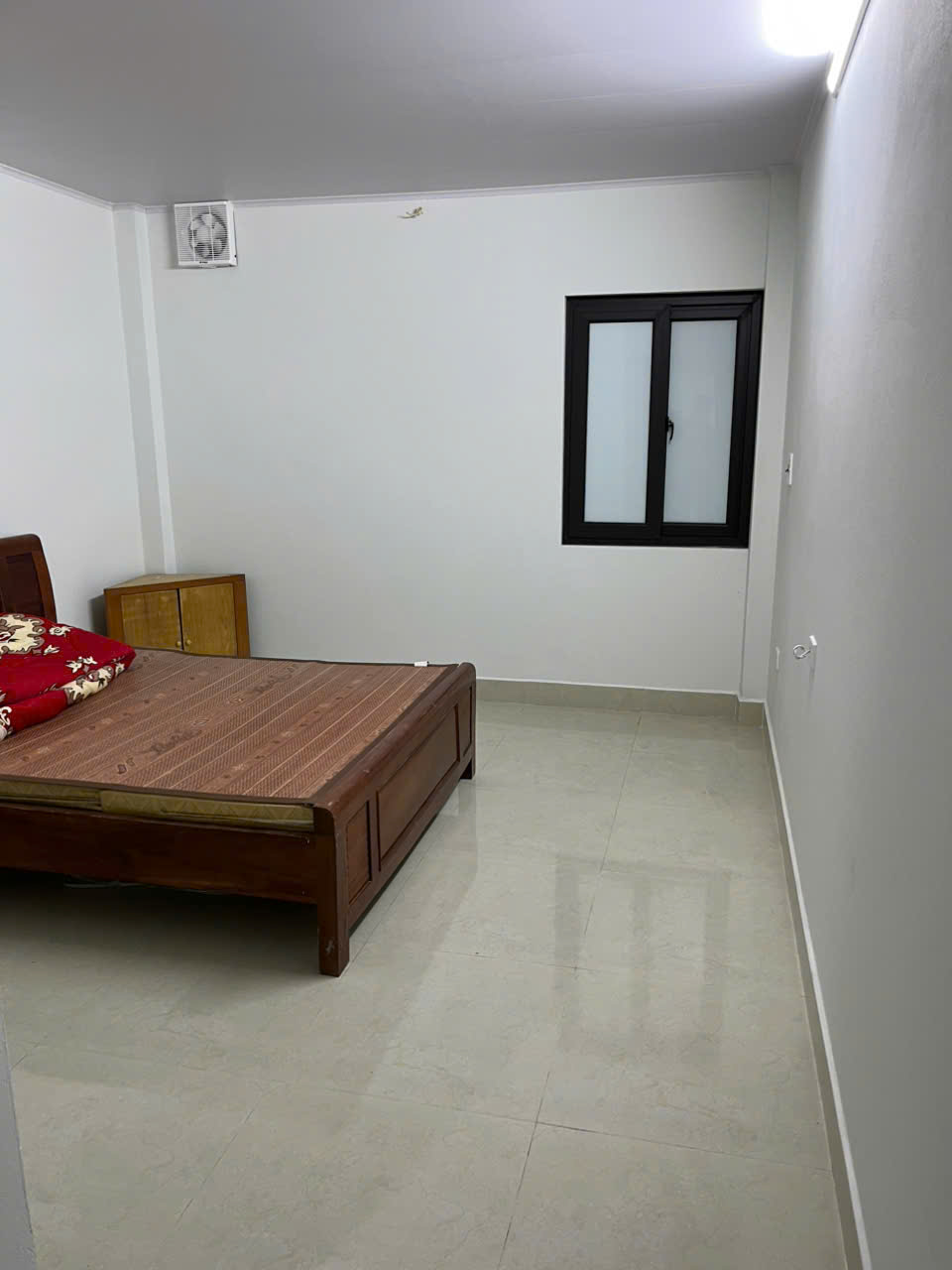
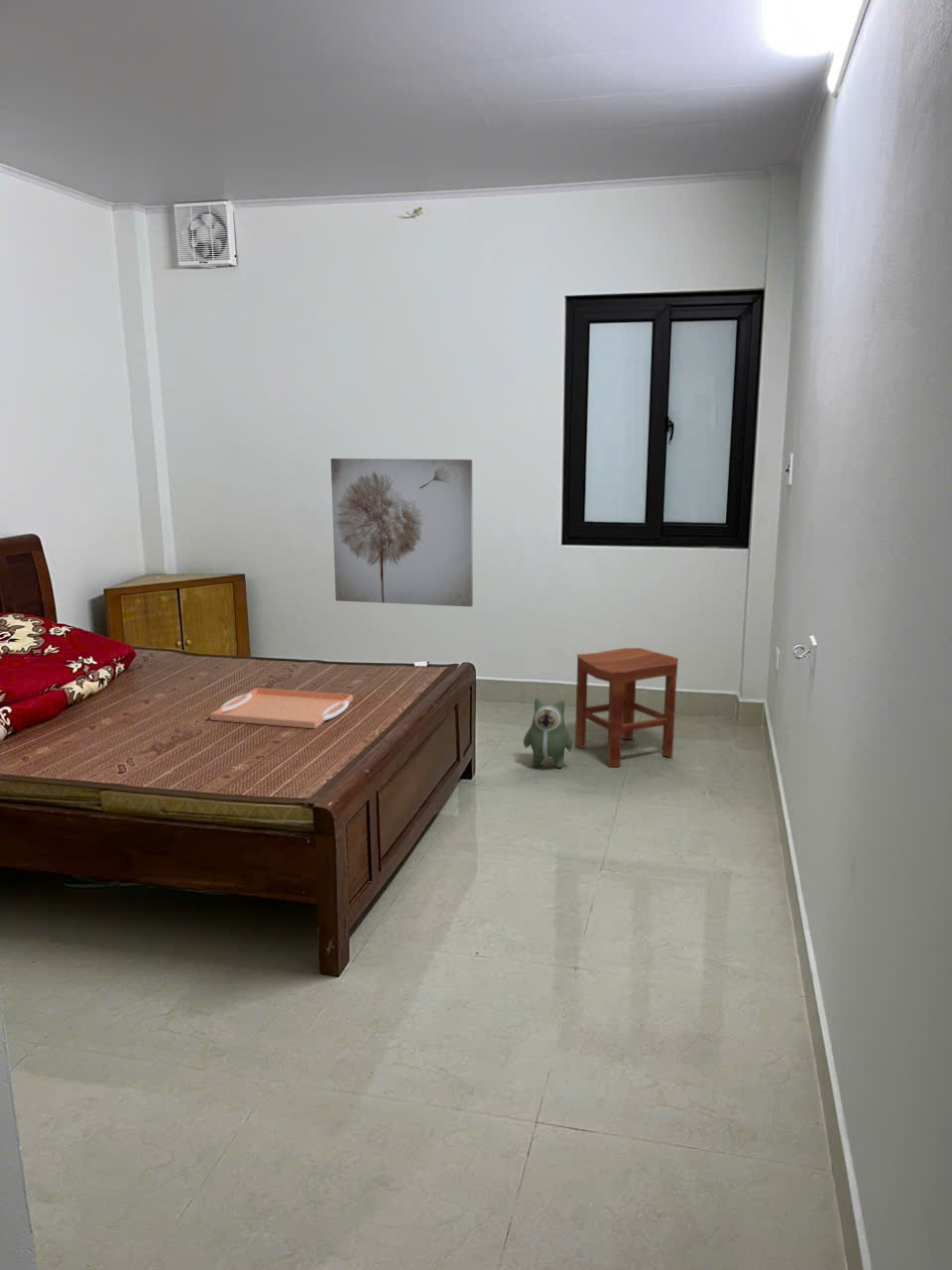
+ plush toy (547, 733)
+ serving tray (284, 706)
+ stool (625, 703)
+ wall art (402, 532)
